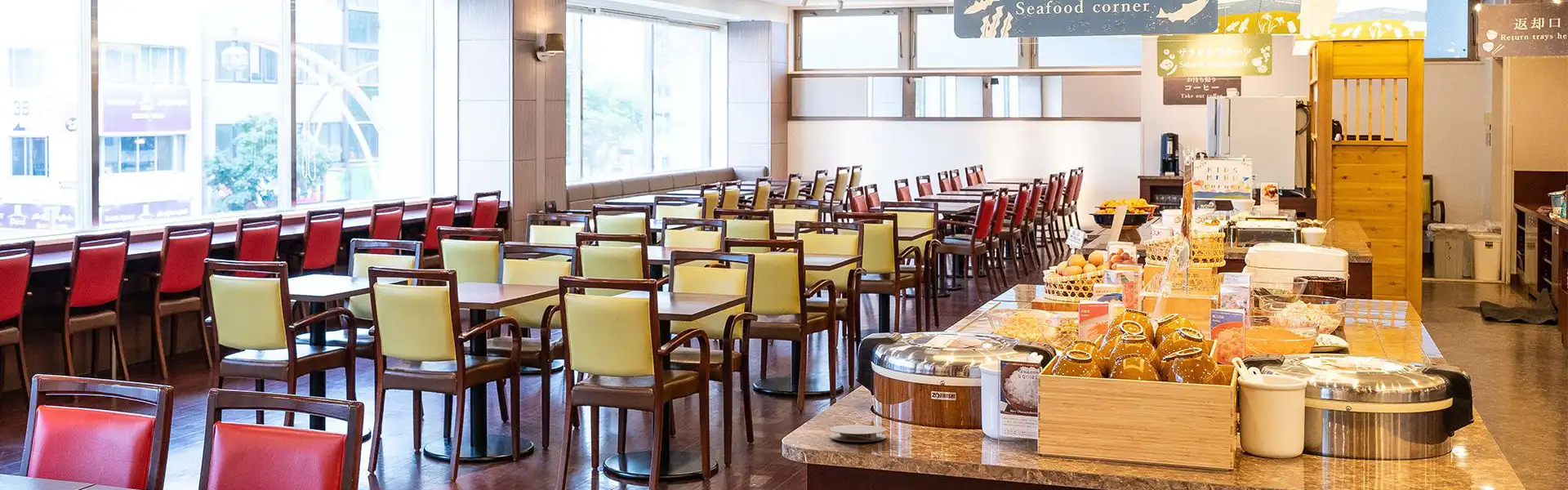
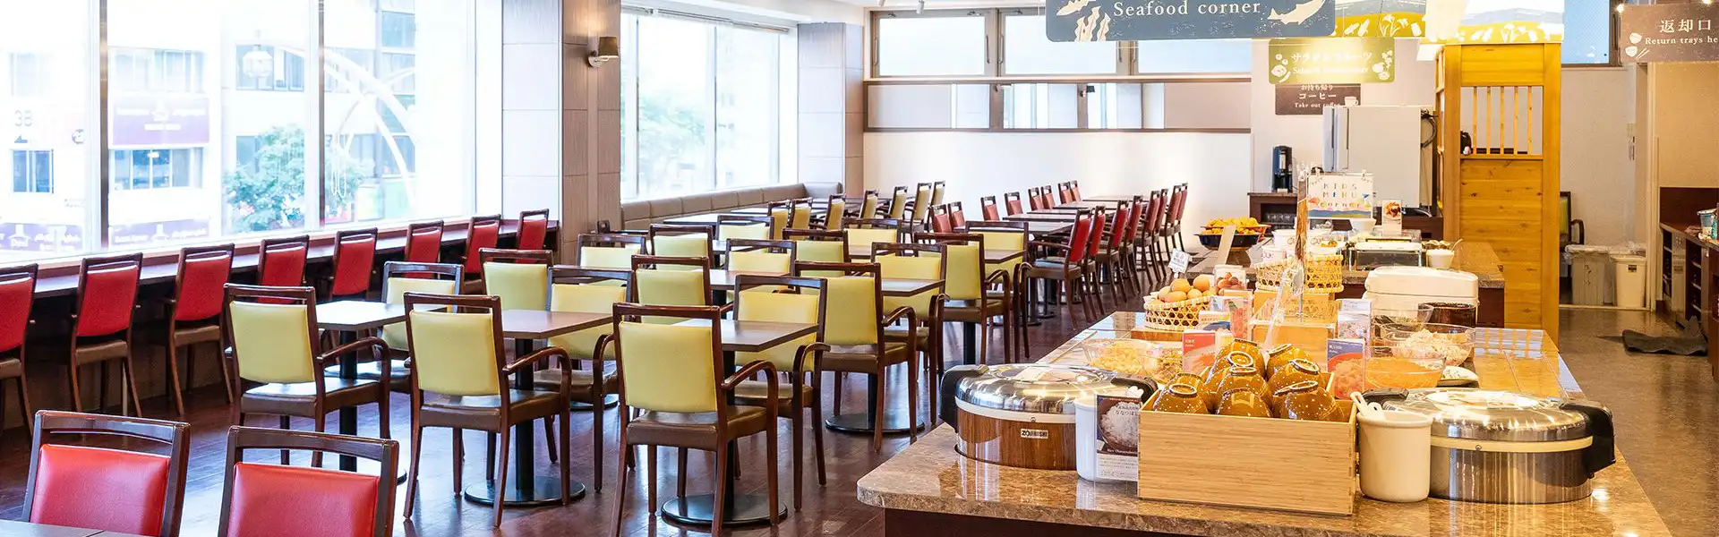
- coaster (858, 433)
